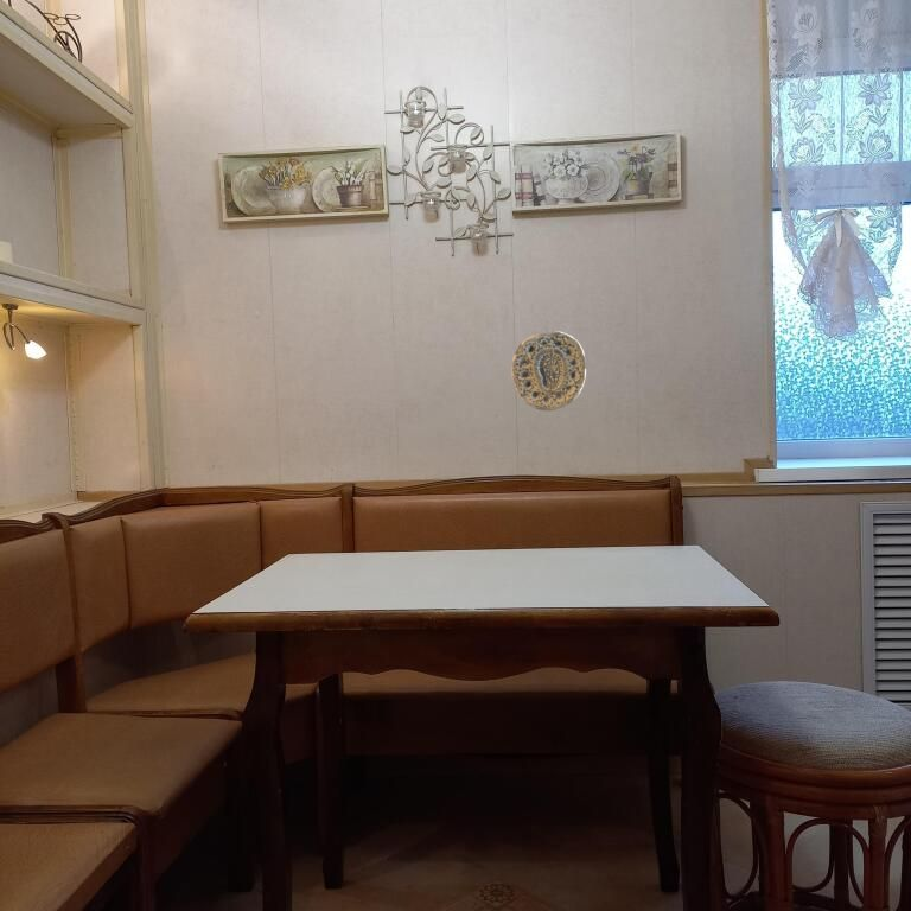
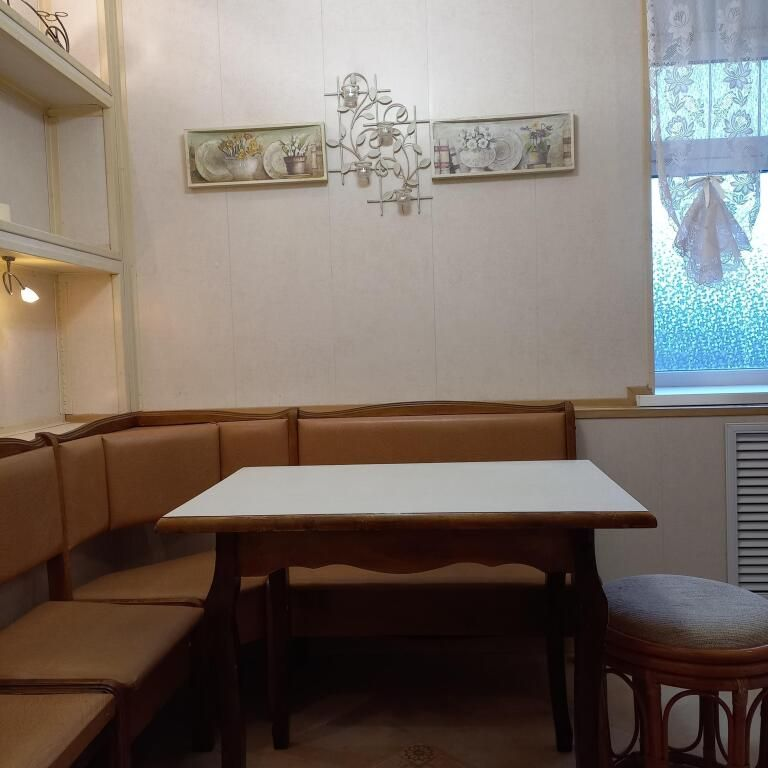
- decorative plate (548, 370)
